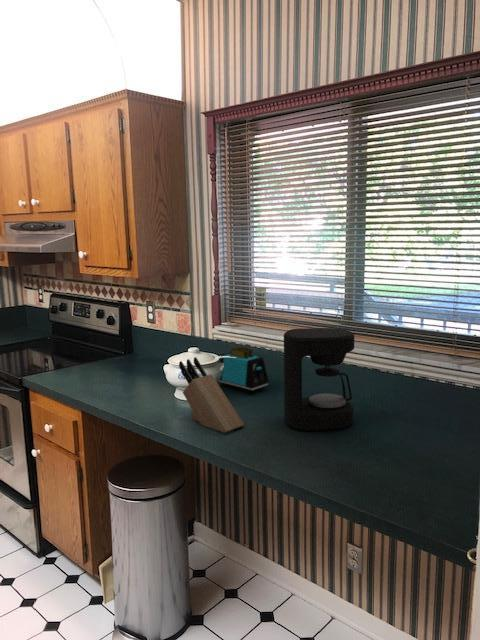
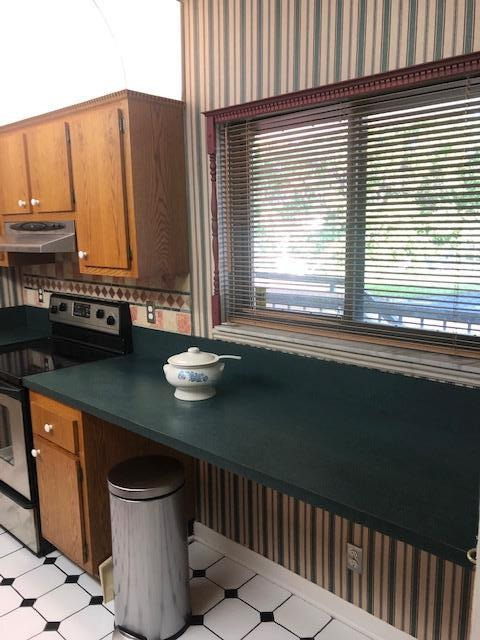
- toaster (242, 368)
- coffee maker (319, 375)
- knife block (208, 392)
